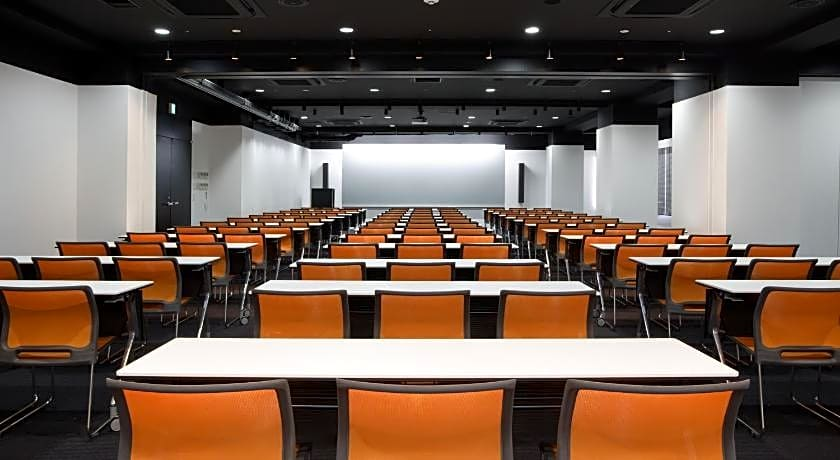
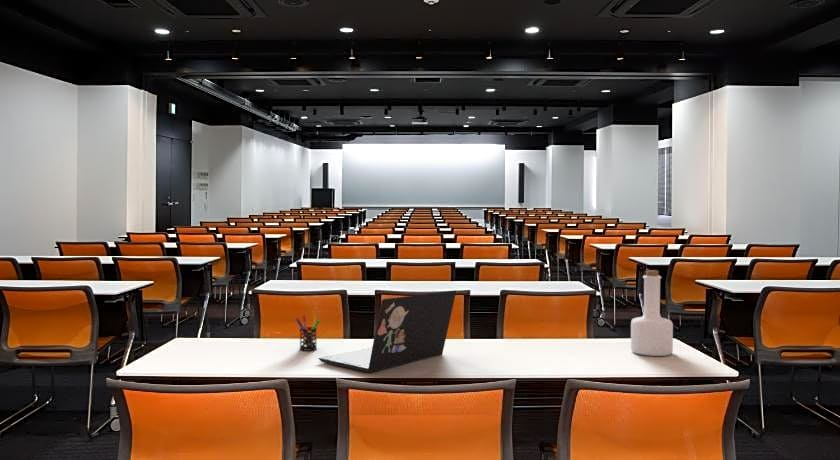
+ laptop (388, 325)
+ bottle (651, 311)
+ pen holder (309, 332)
